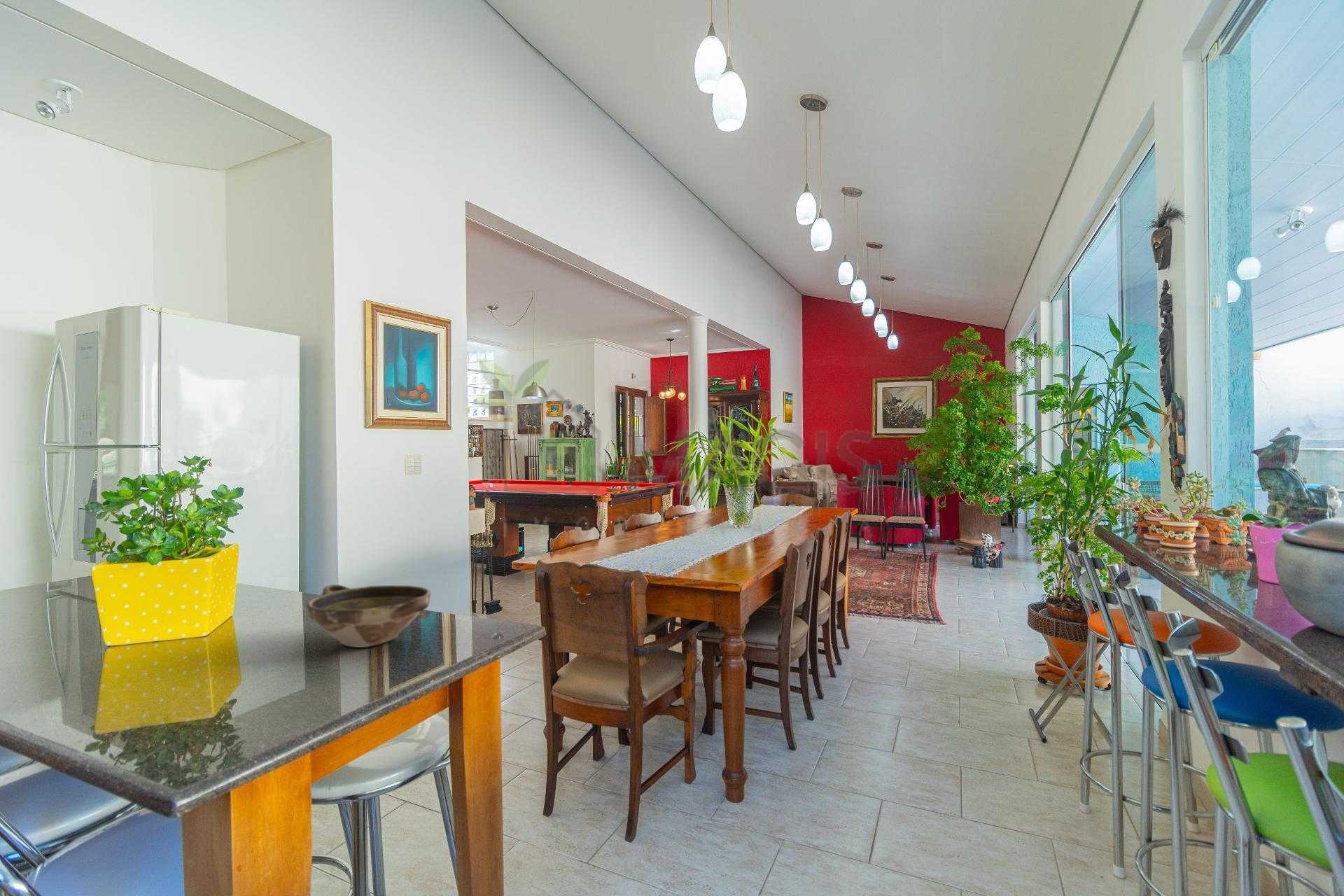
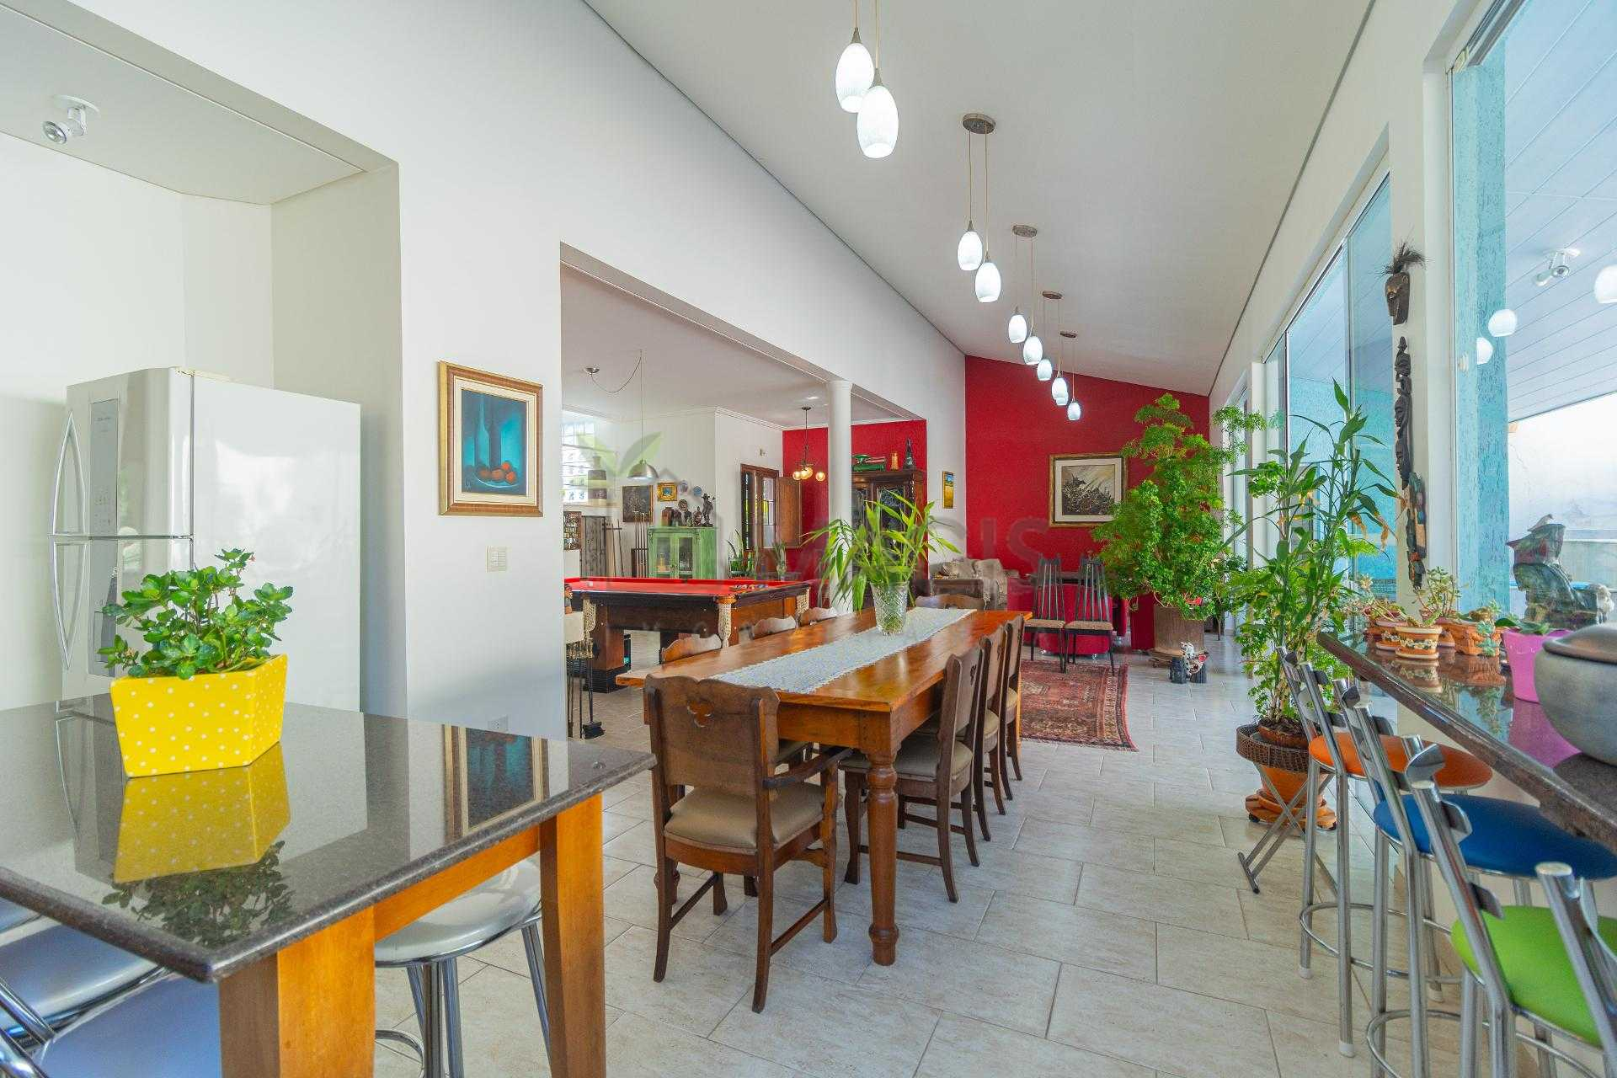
- bowl (371, 615)
